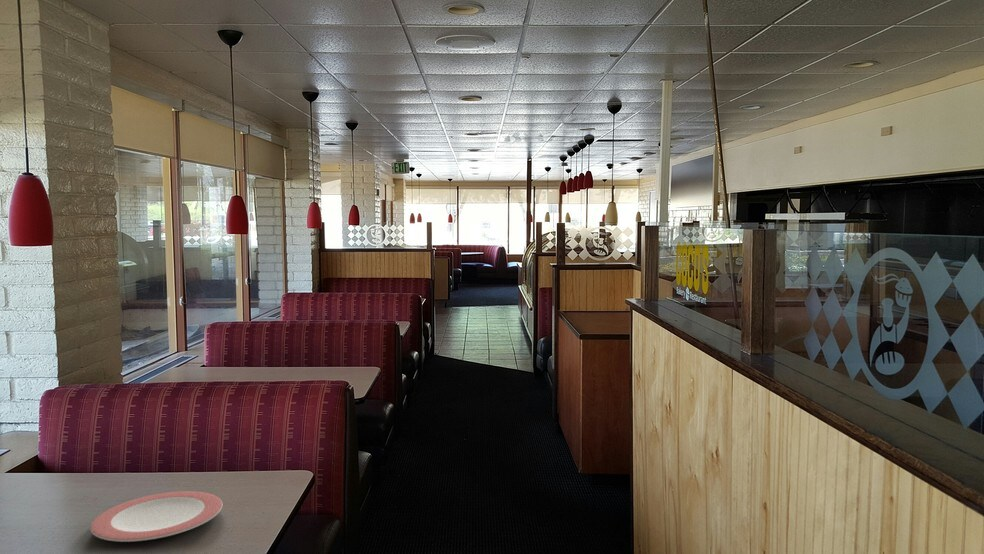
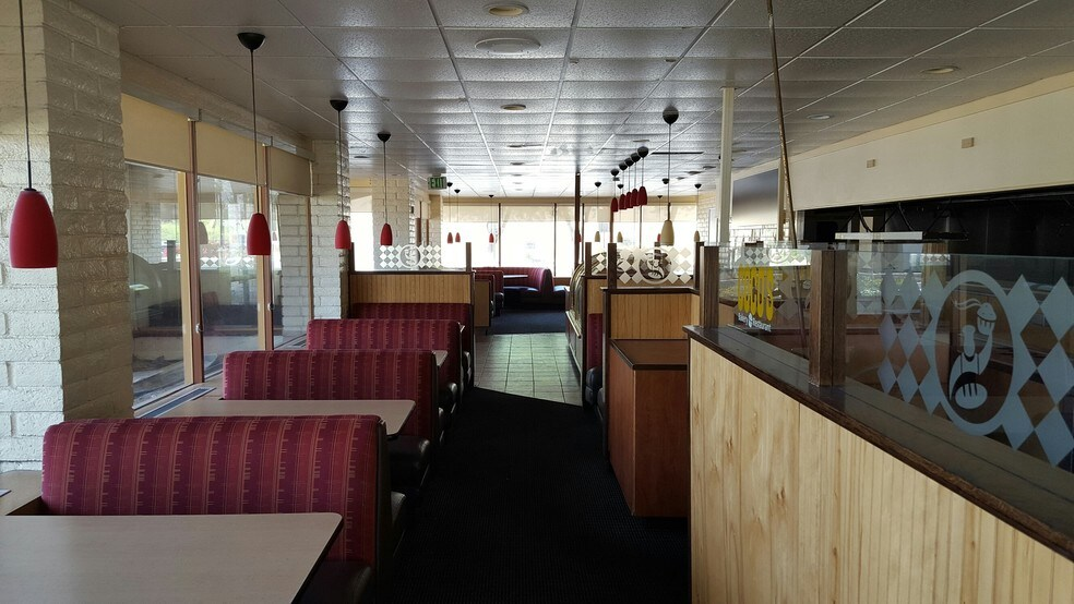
- plate (159, 517)
